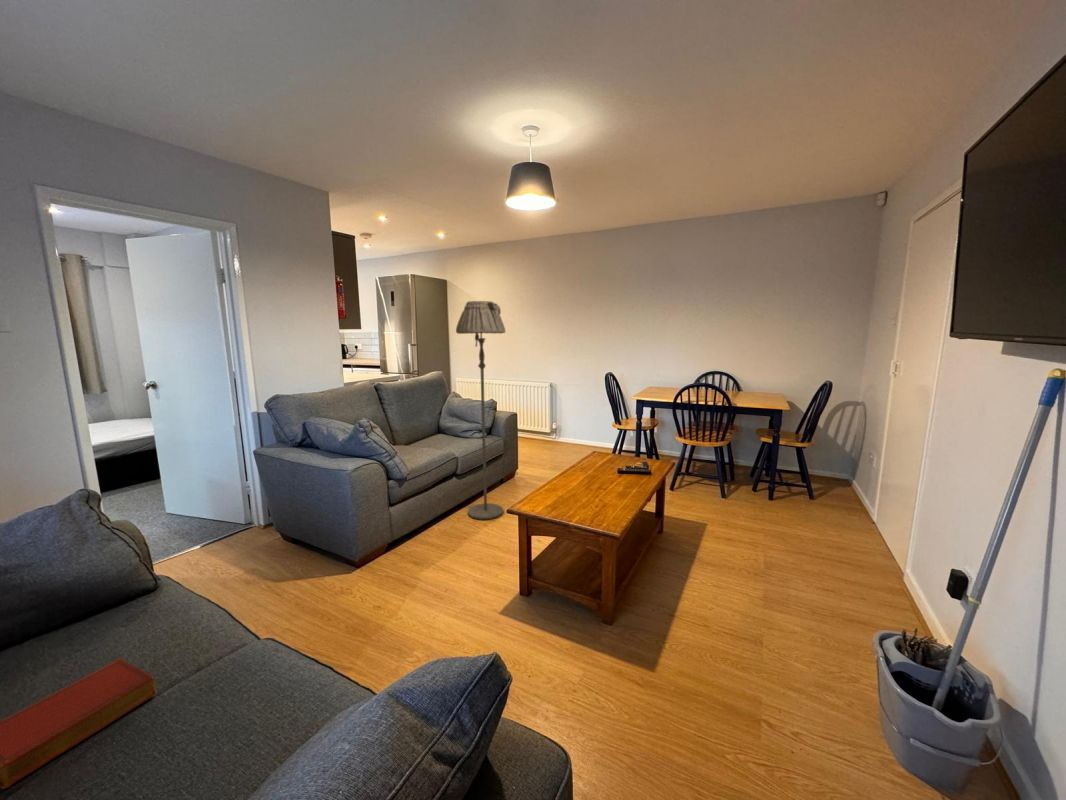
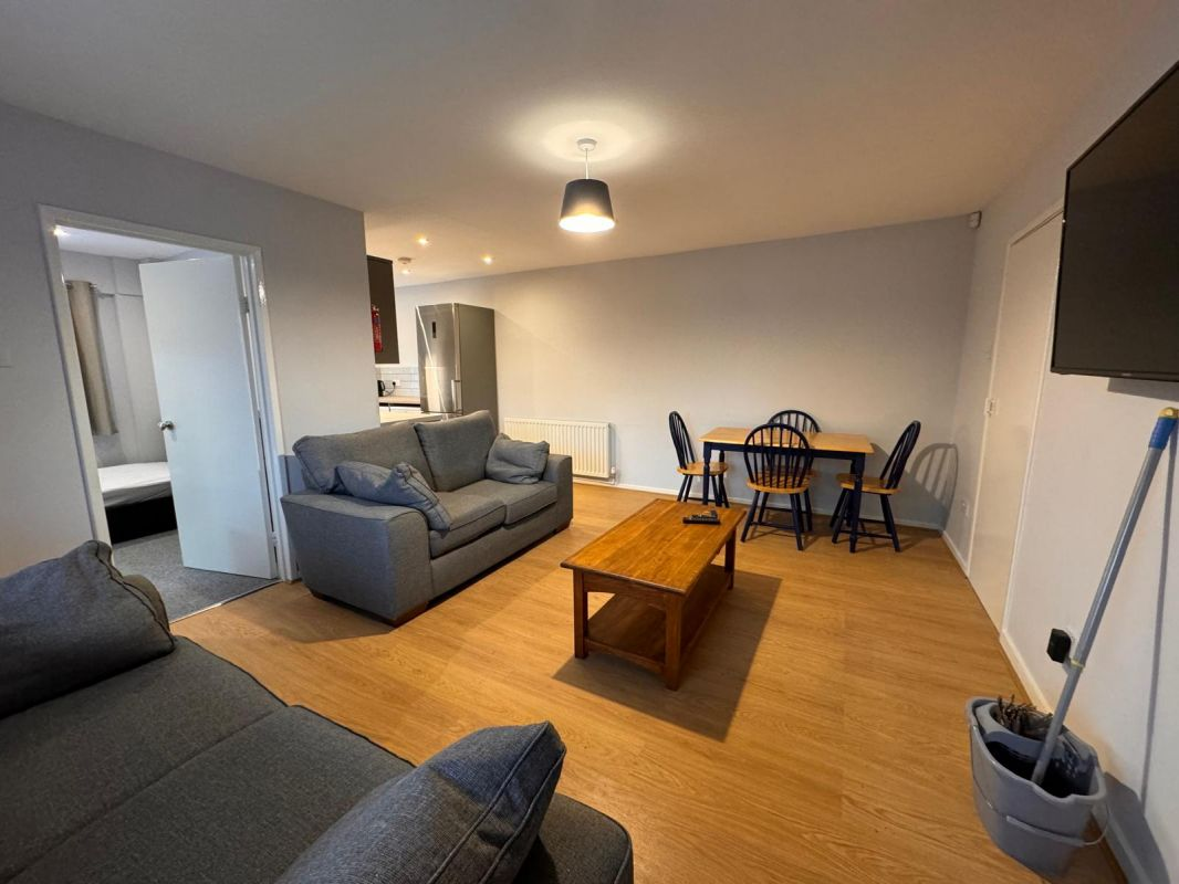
- book (69, 712)
- floor lamp (482, 410)
